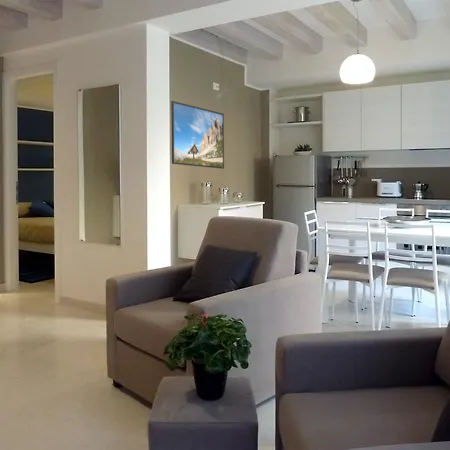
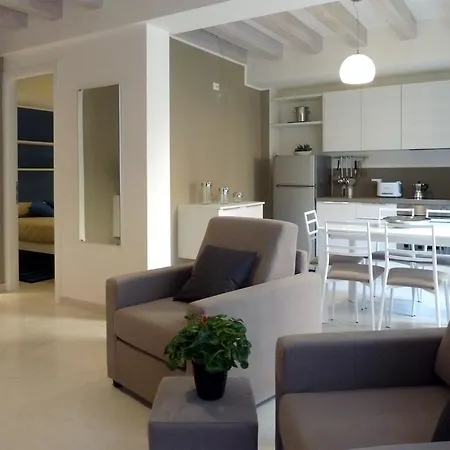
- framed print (199, 137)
